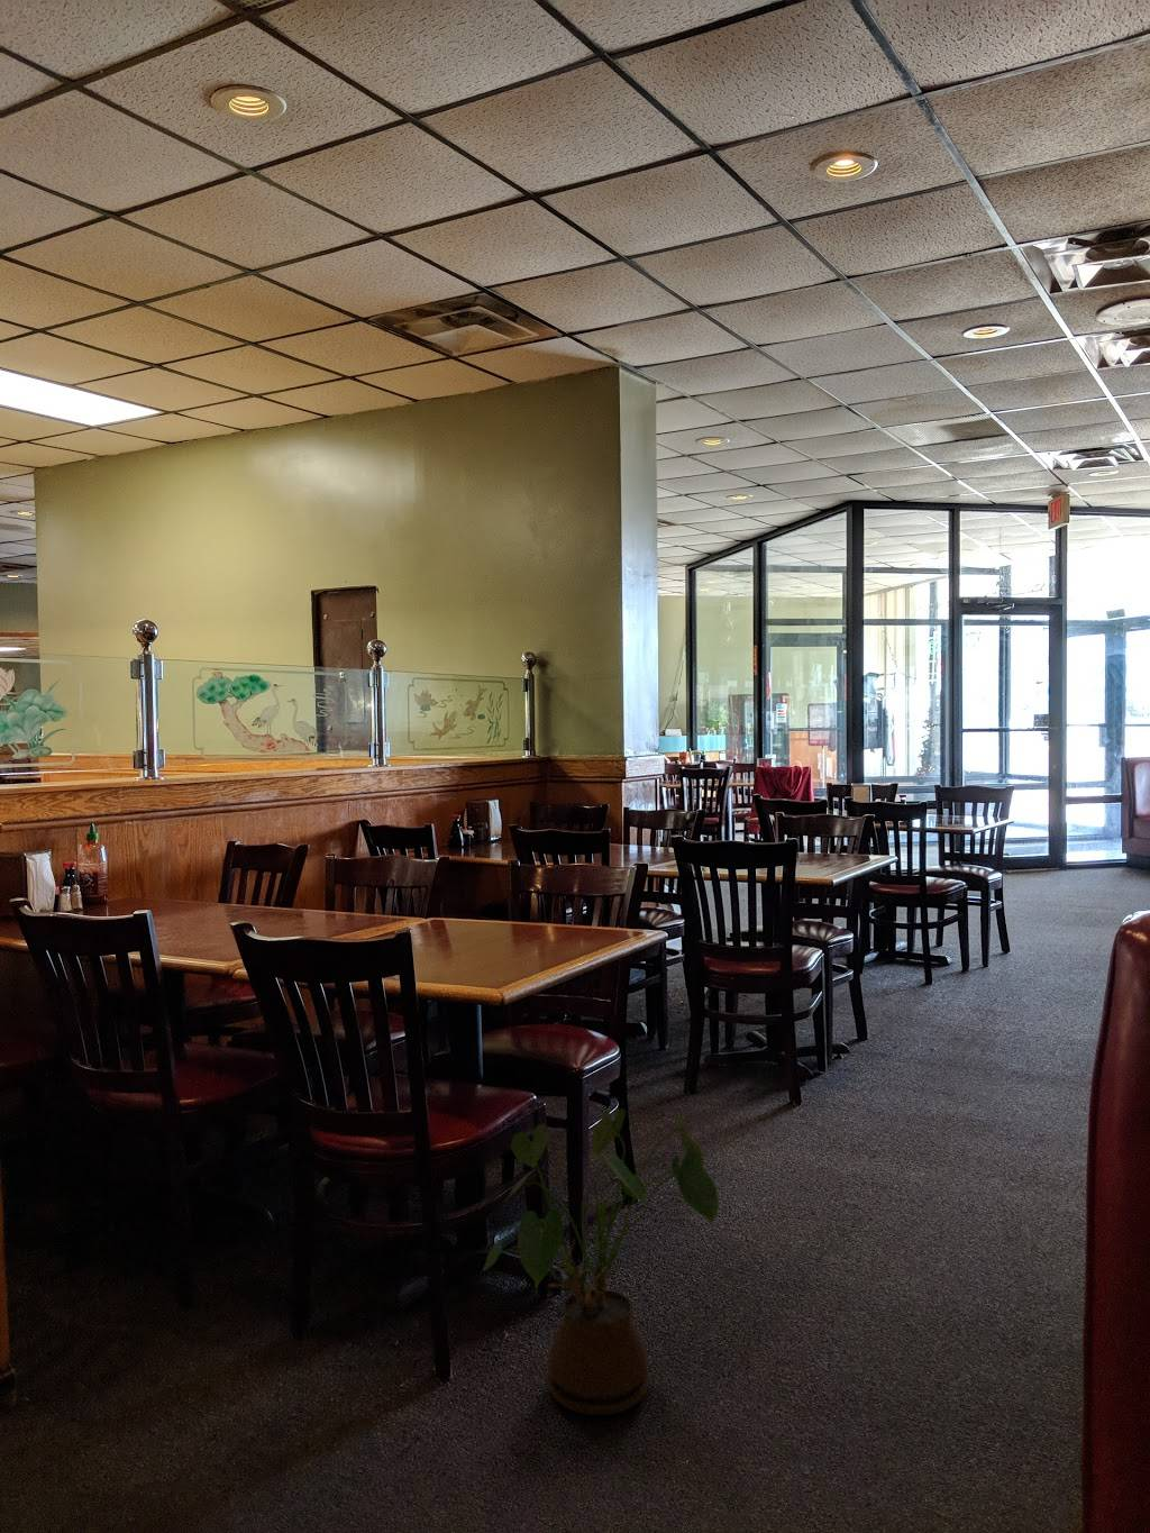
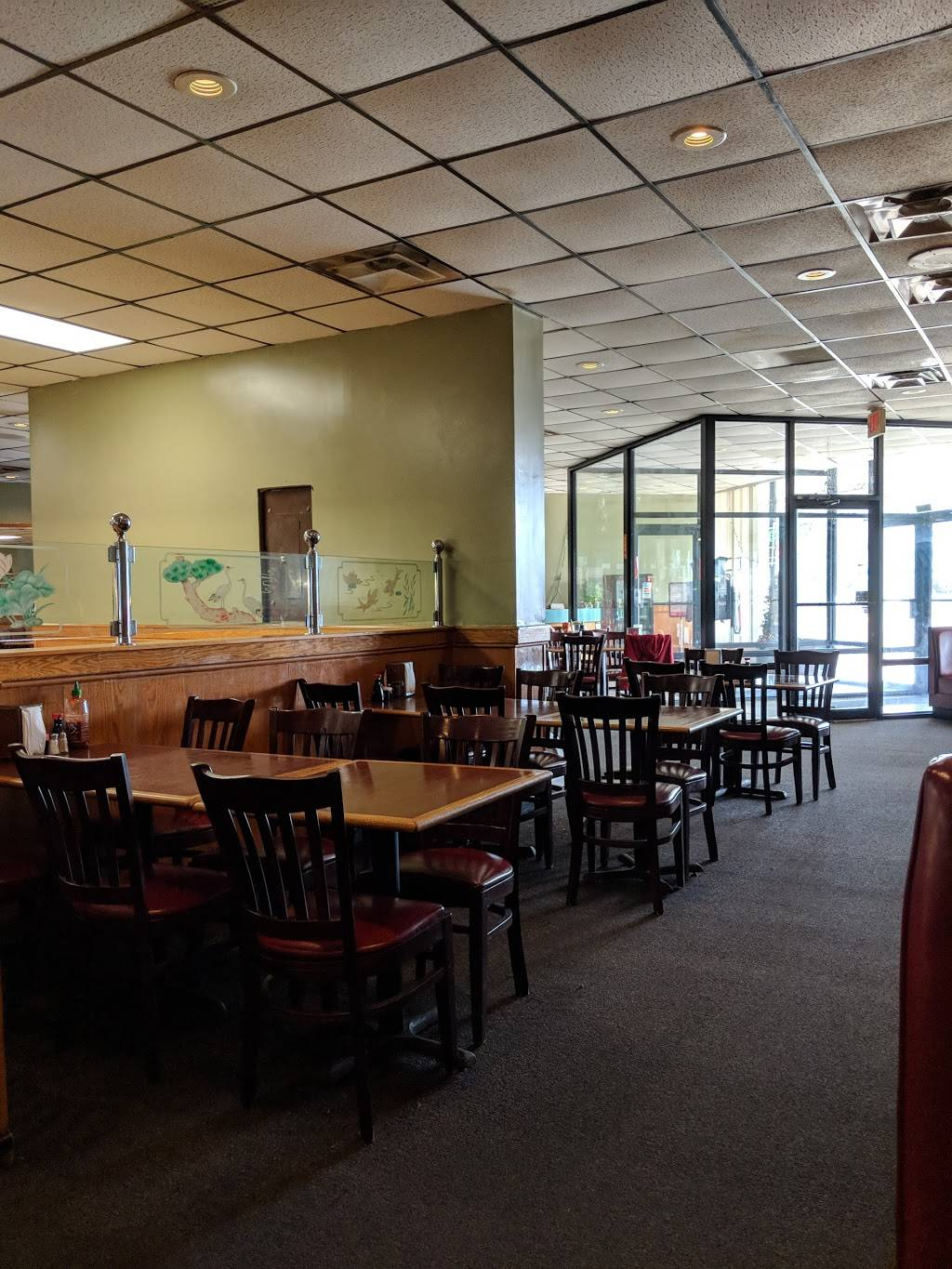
- house plant (599, 1264)
